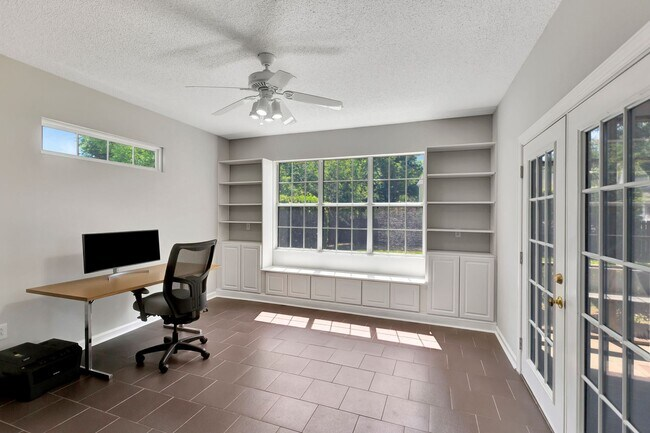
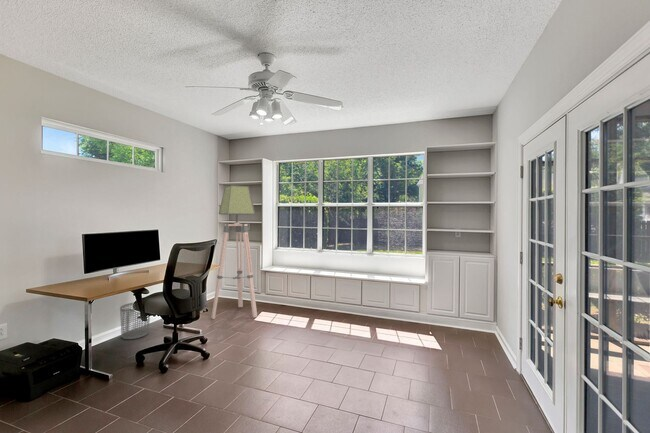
+ floor lamp (237, 250)
+ waste bin (135, 320)
